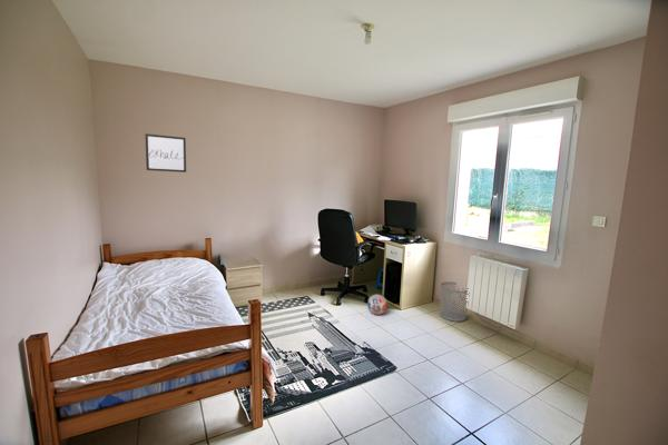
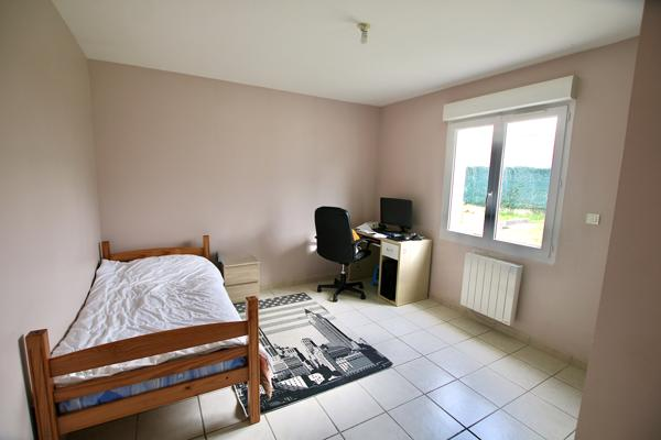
- waste bin (453, 300)
- wall art (166, 154)
- ball (376, 304)
